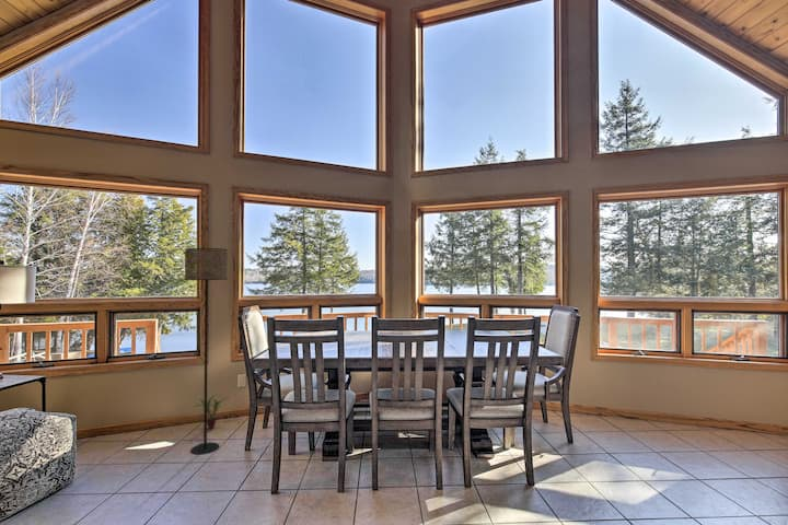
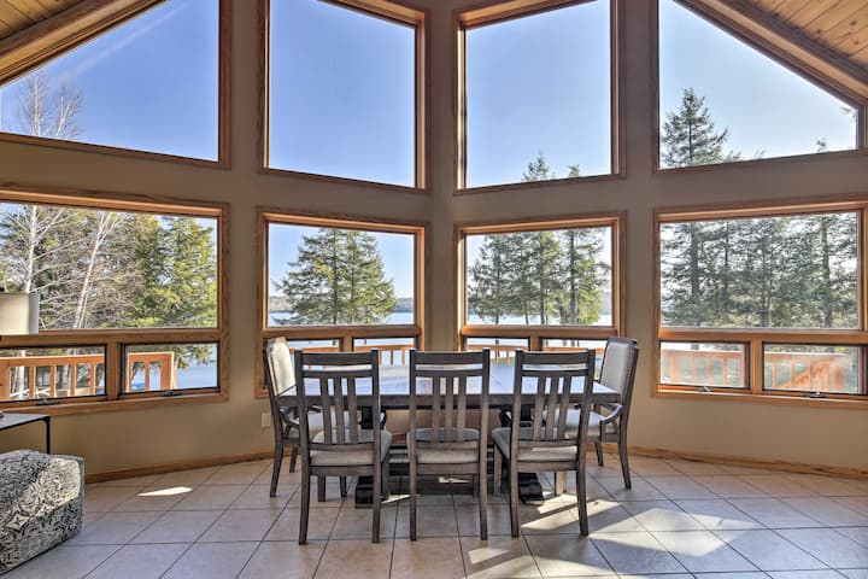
- floor lamp (206, 348)
- potted plant (211, 413)
